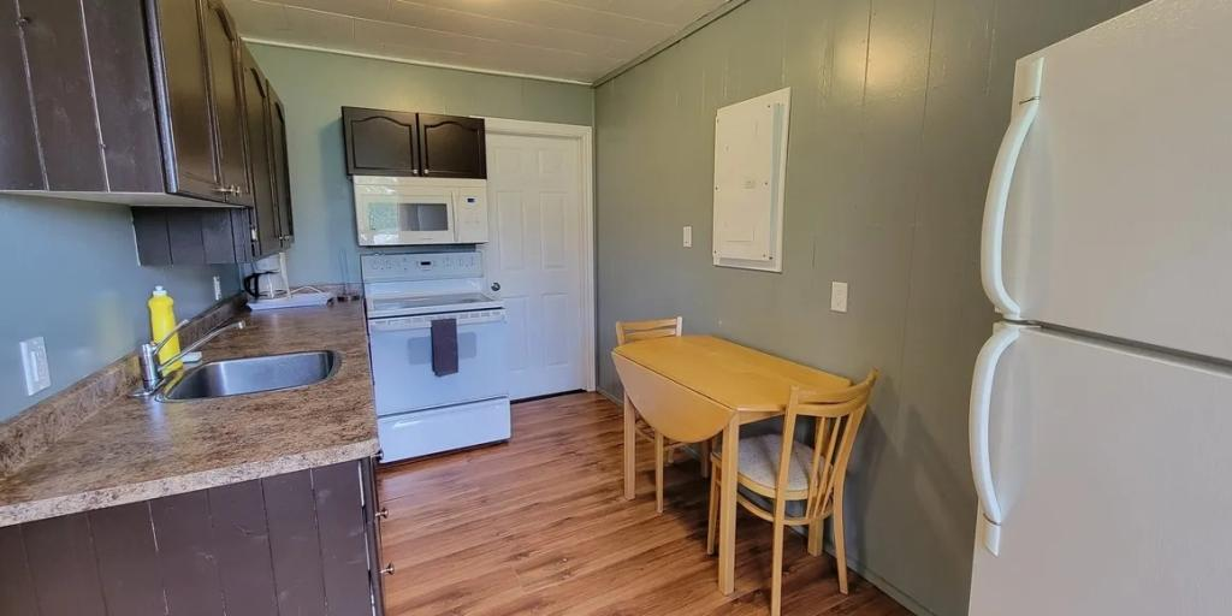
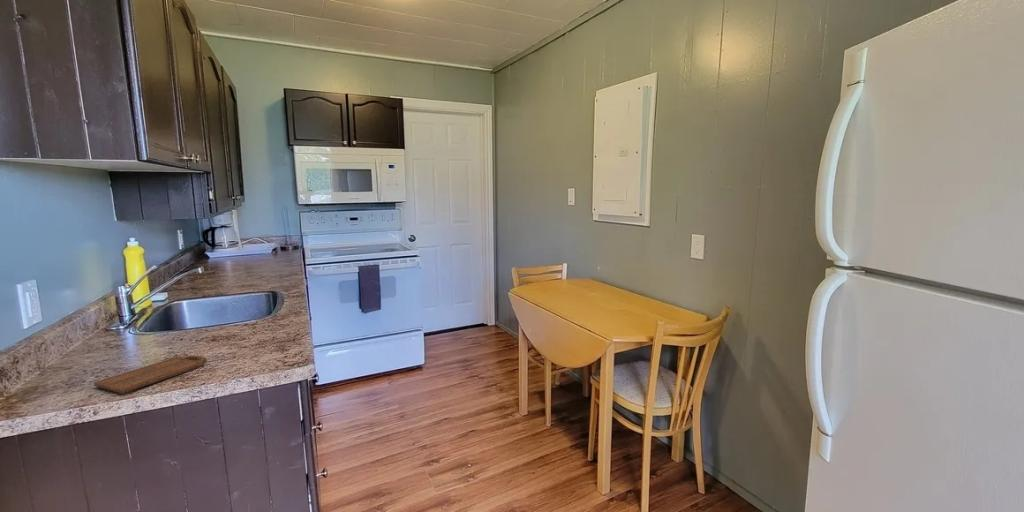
+ cutting board (158, 371)
